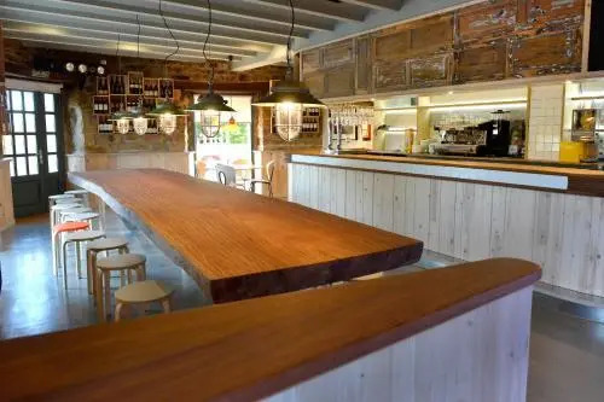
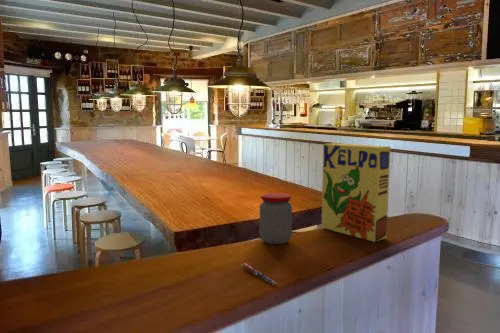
+ pen (258, 272)
+ cereal box (353, 189)
+ jar (275, 218)
